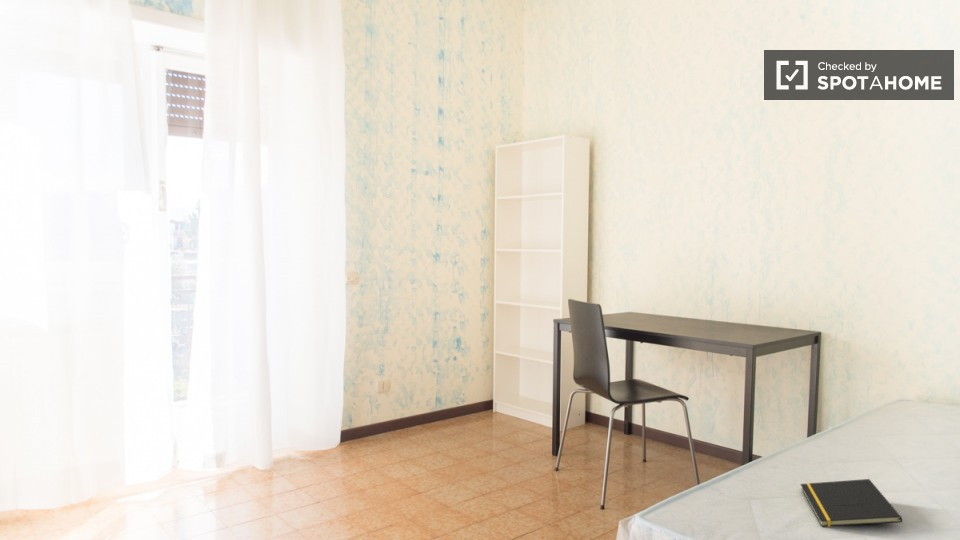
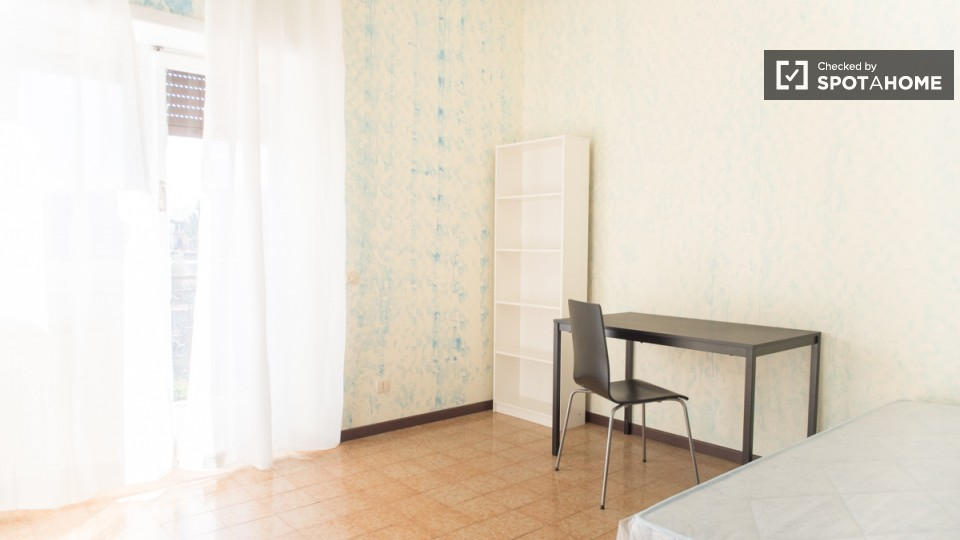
- notepad (846, 501)
